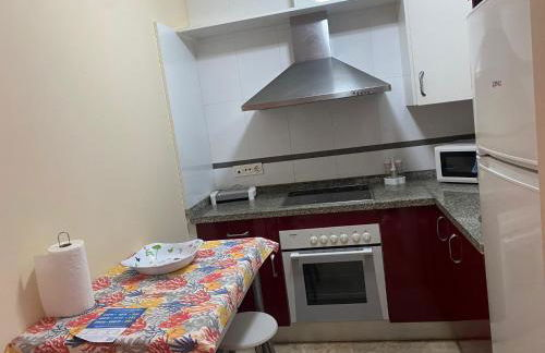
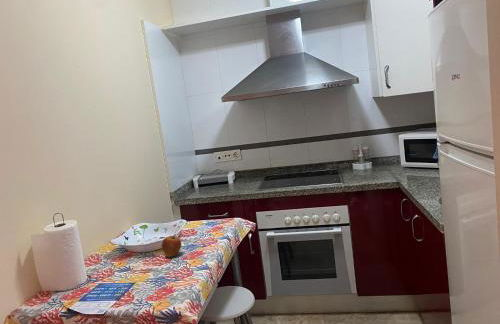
+ fruit (171, 244)
